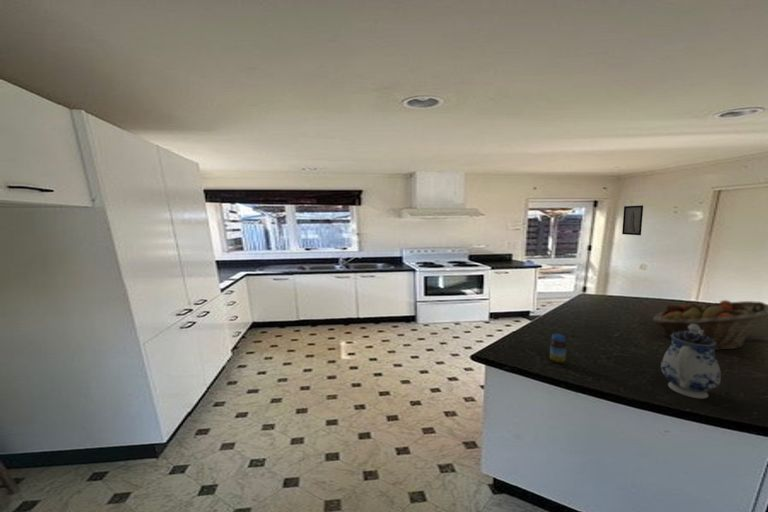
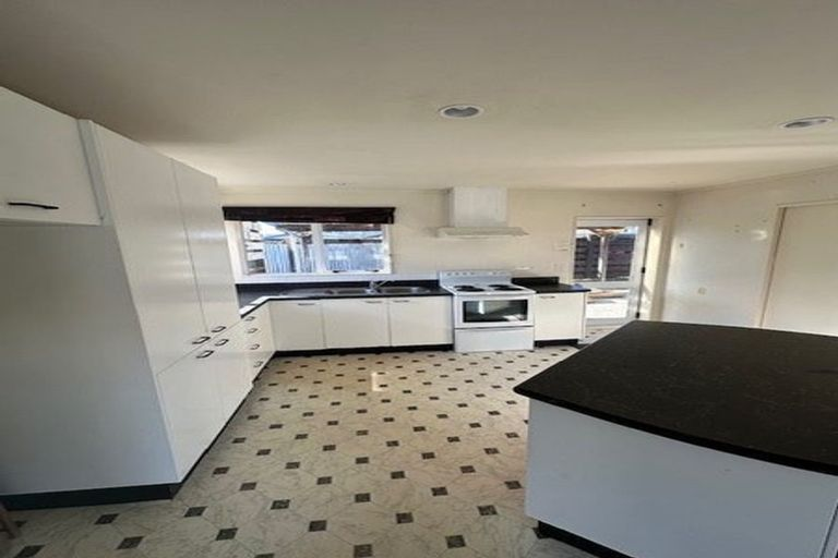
- wall art (632, 220)
- fruit basket (707, 319)
- teapot (691, 357)
- jar (558, 348)
